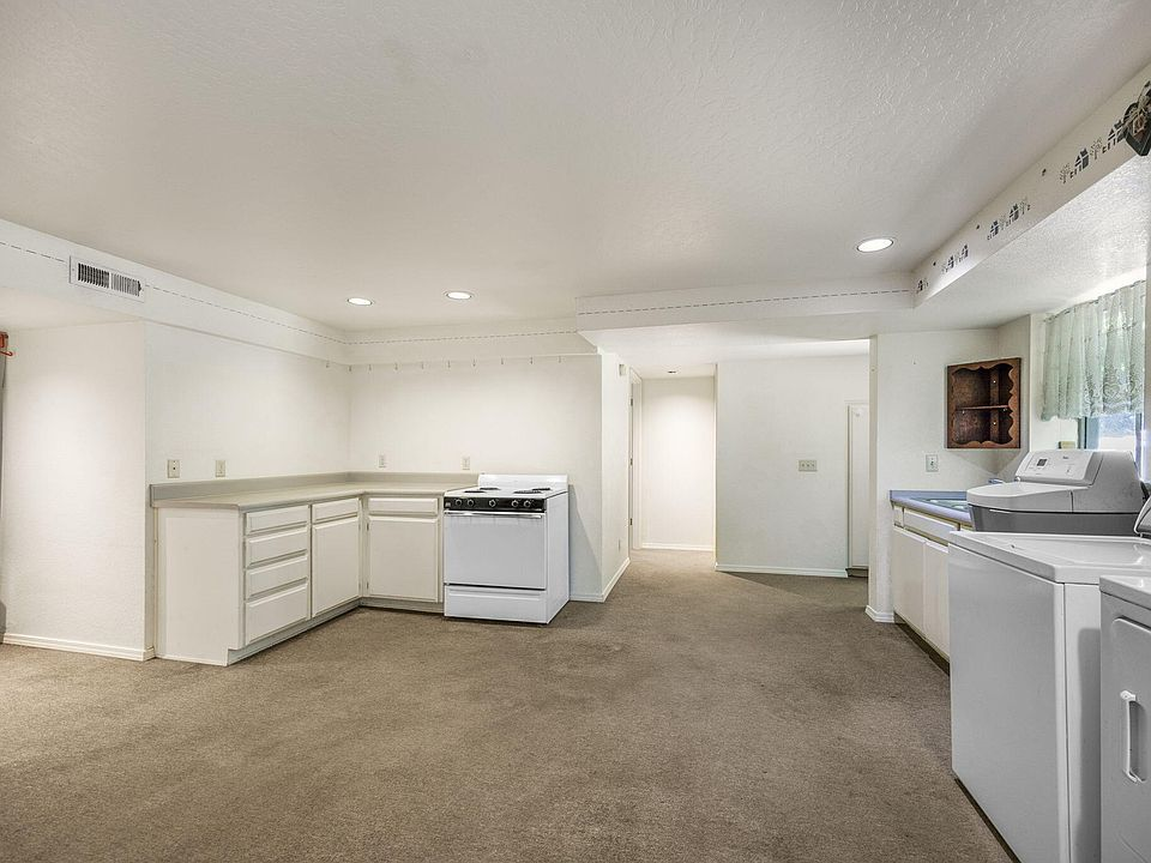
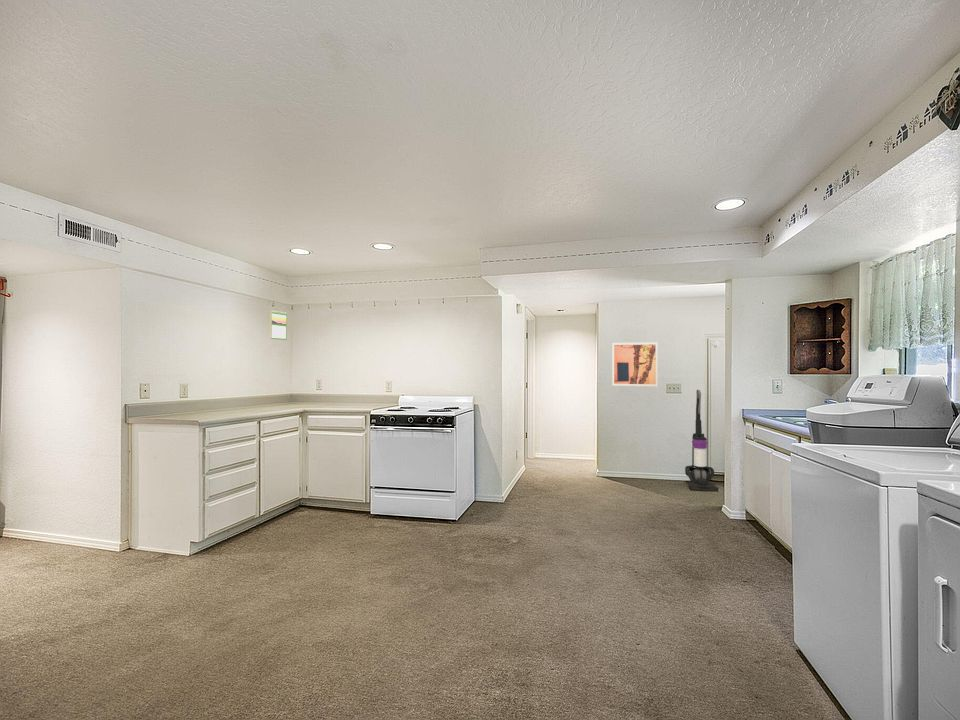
+ vacuum cleaner (700, 438)
+ wall art (634, 364)
+ calendar (278, 325)
